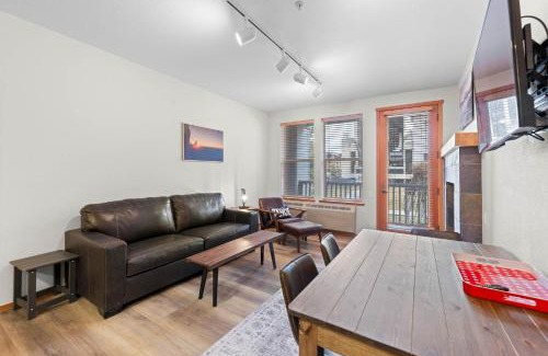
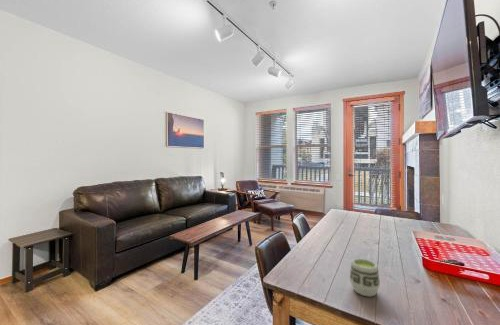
+ cup (364, 276)
